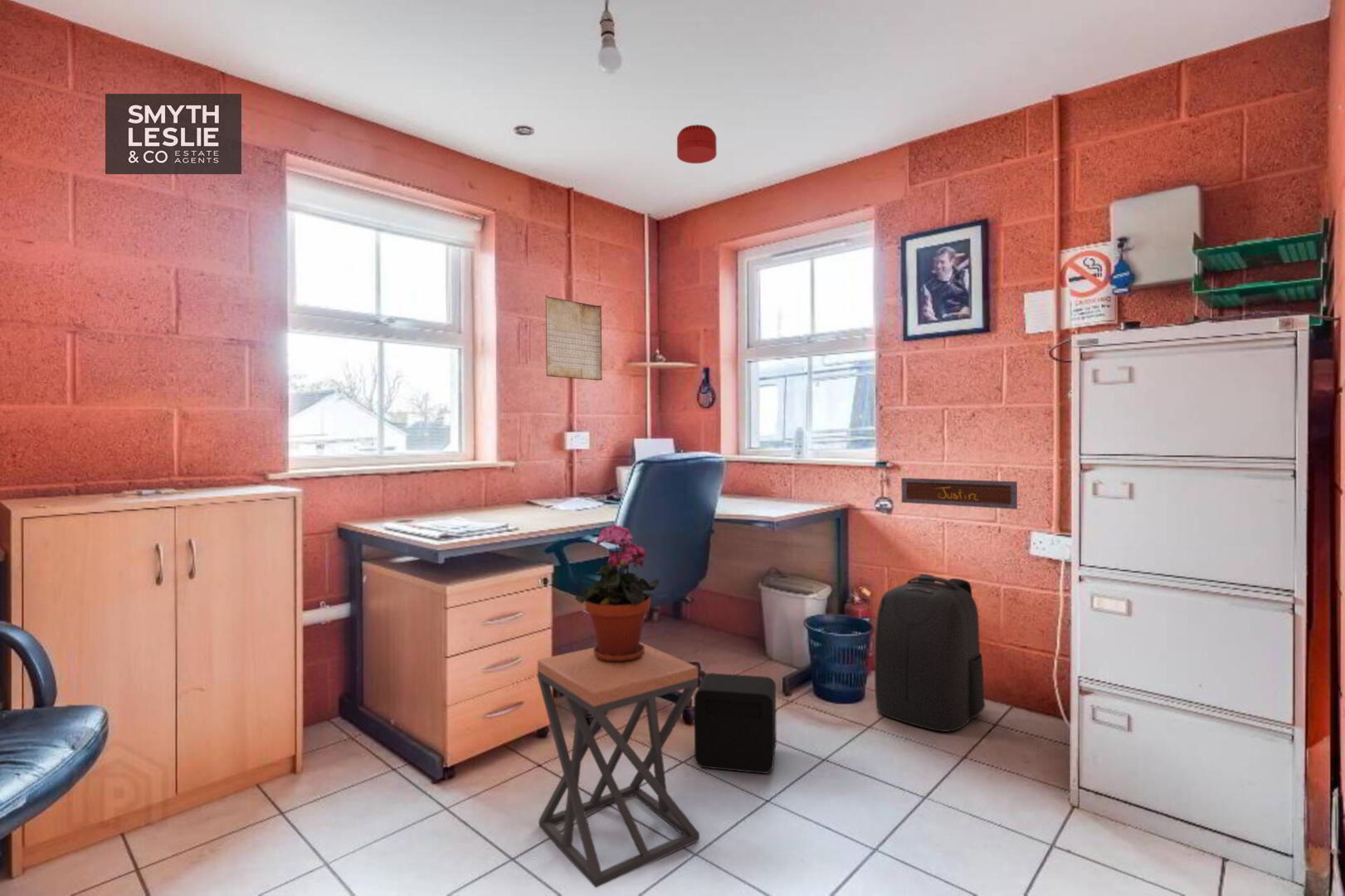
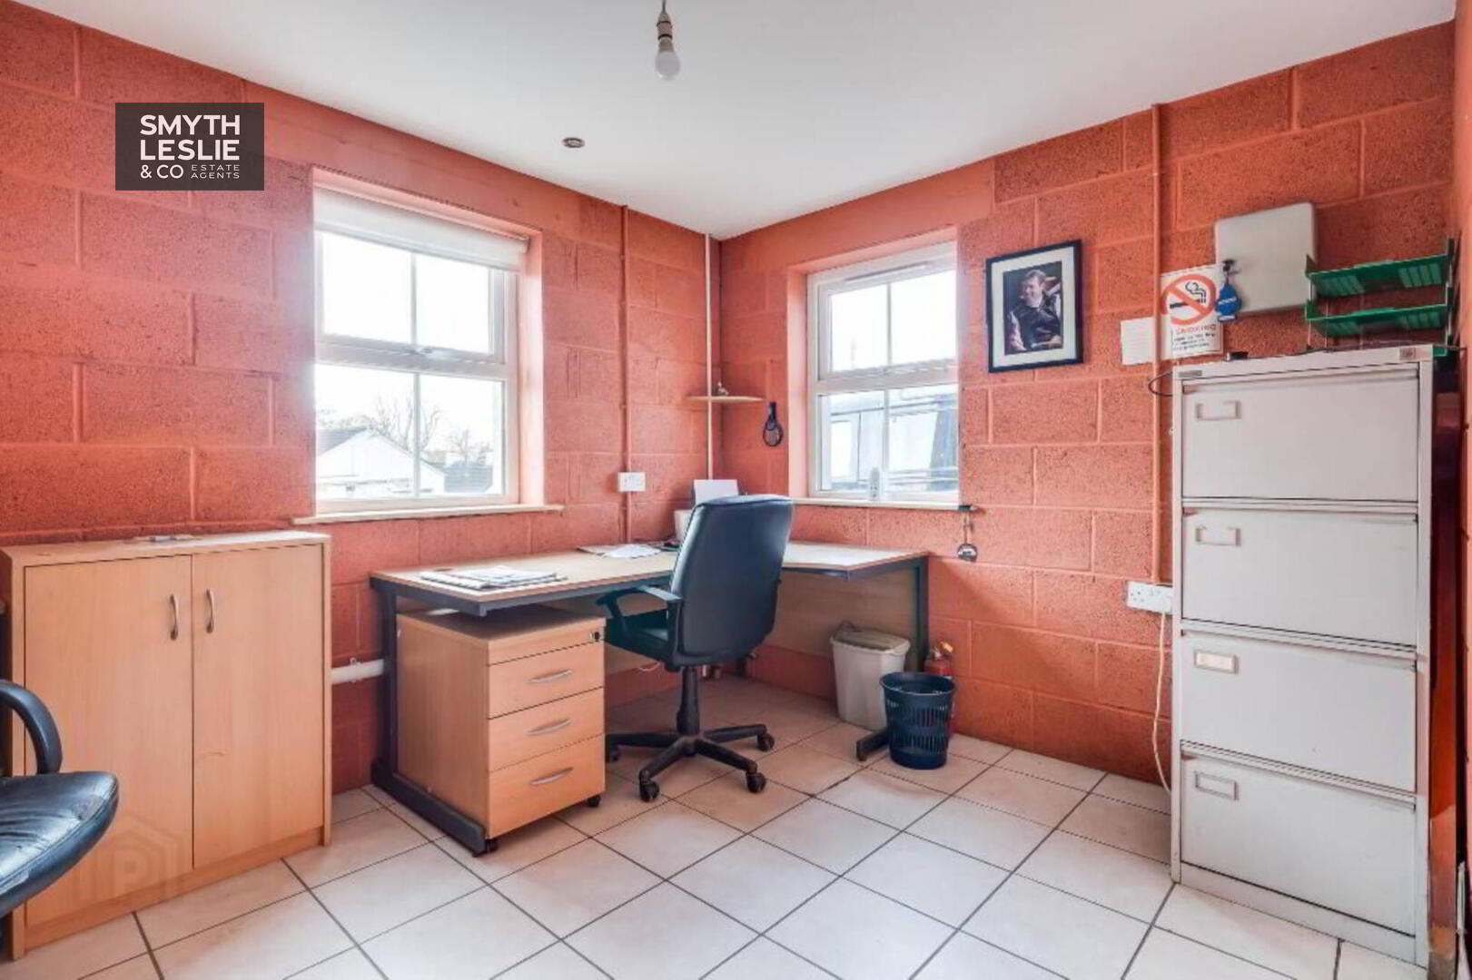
- stool (616, 747)
- nameplate (956, 492)
- air purifier (737, 719)
- potted plant (619, 589)
- backpack (931, 642)
- periodic table (573, 339)
- smoke detector (696, 144)
